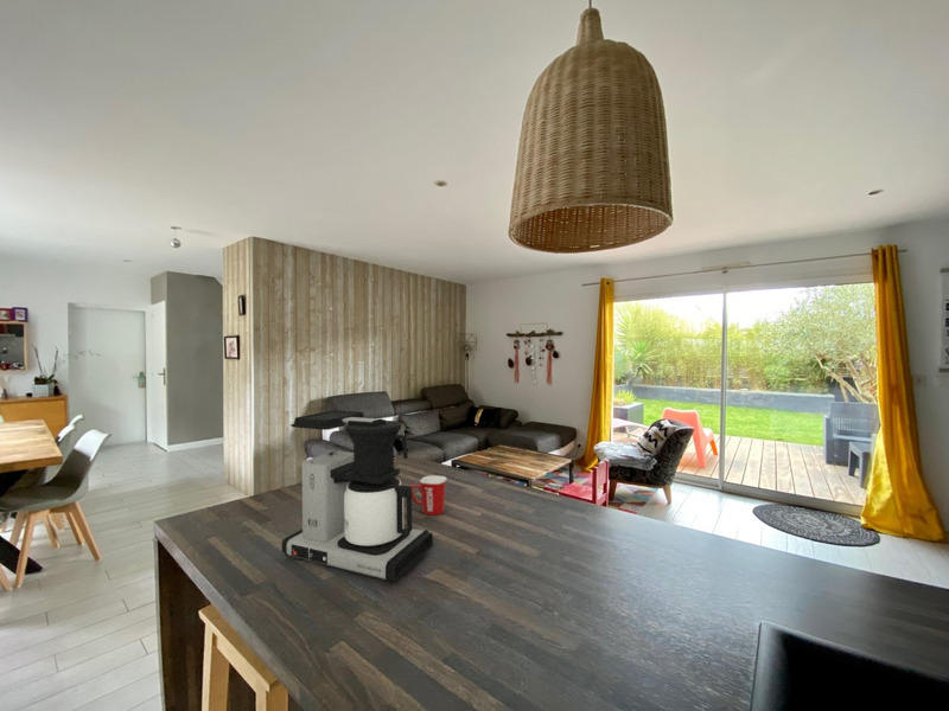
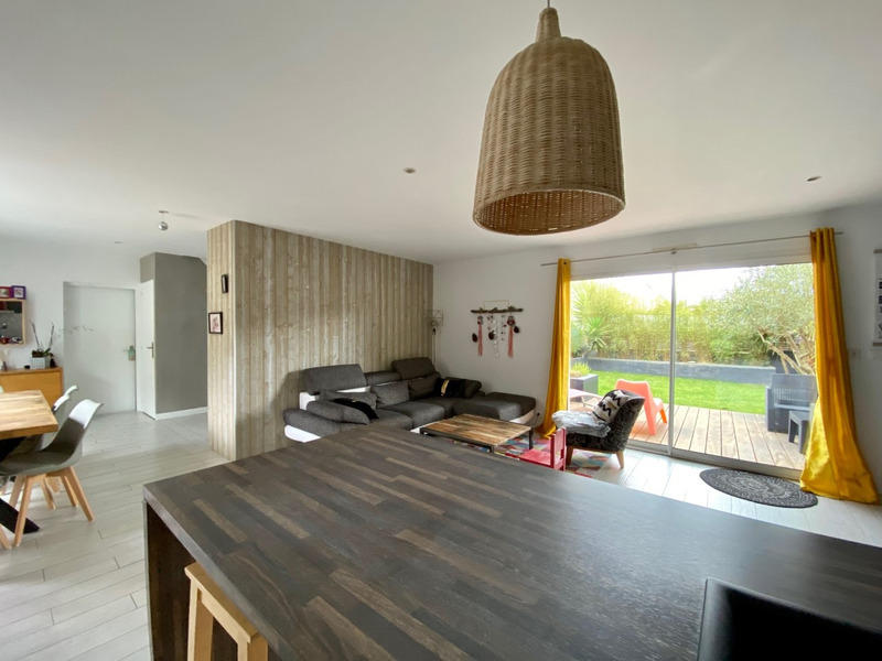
- coffee maker (358, 486)
- mug (427, 494)
